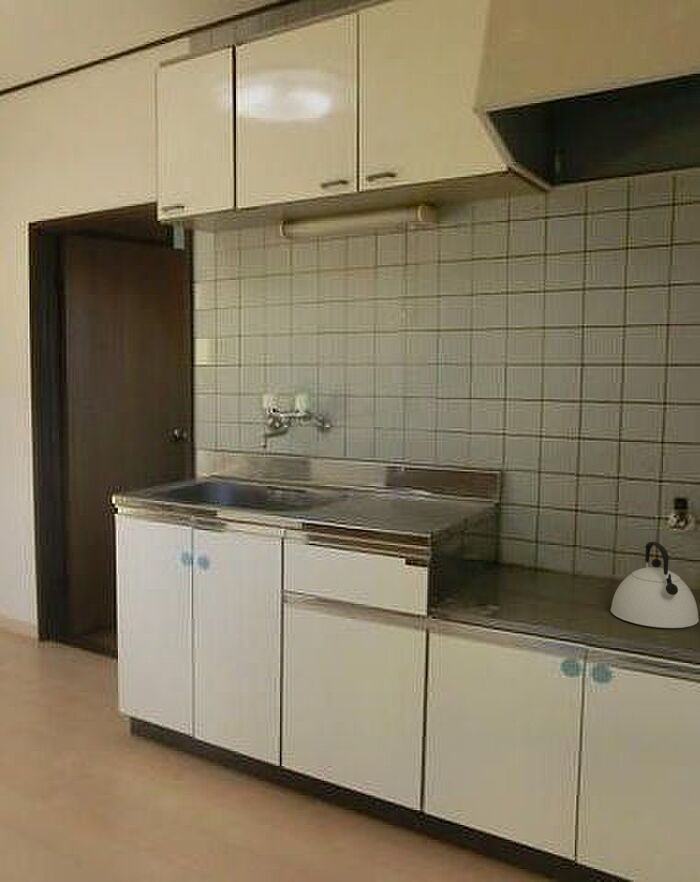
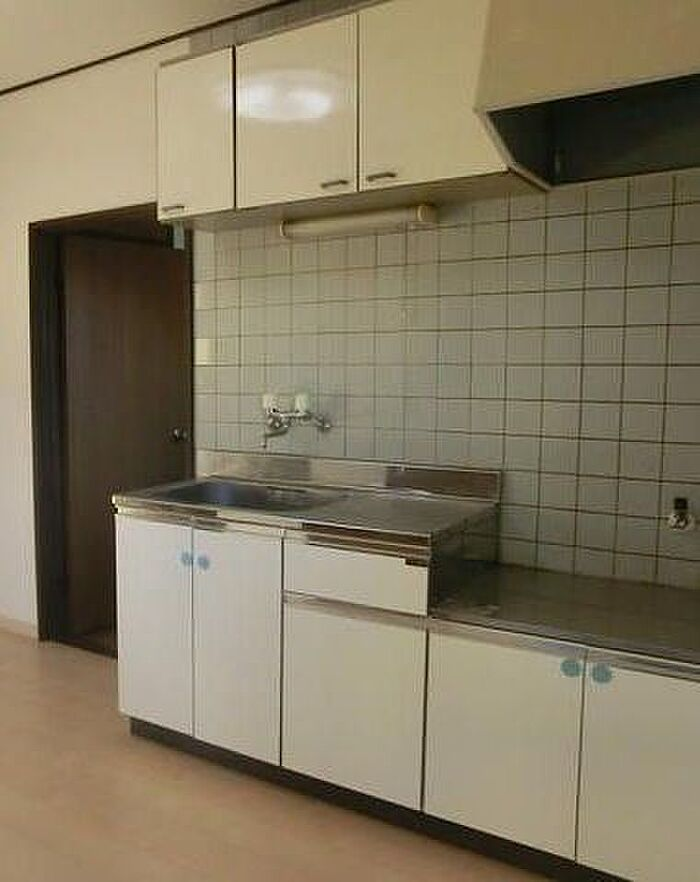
- kettle (656, 579)
